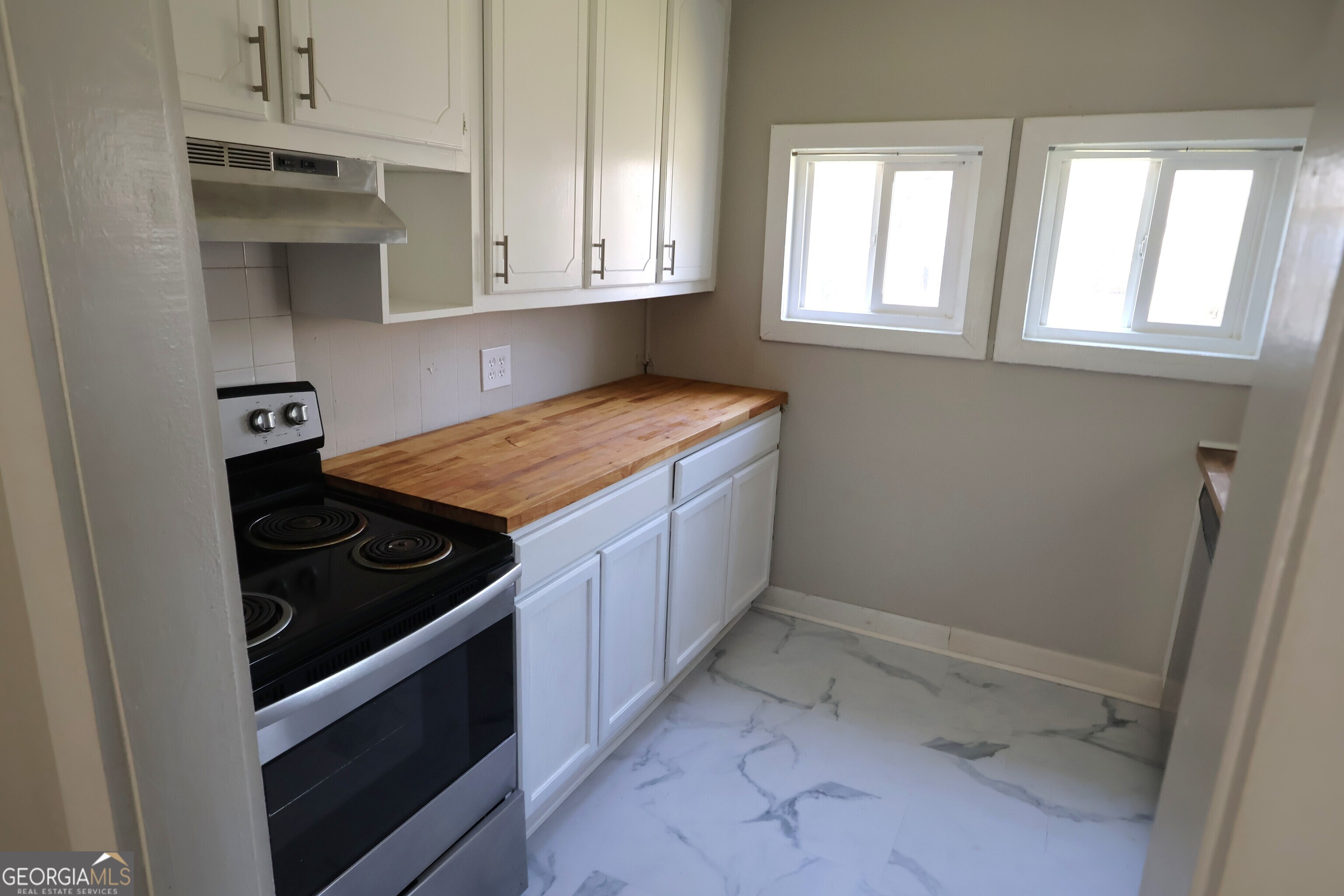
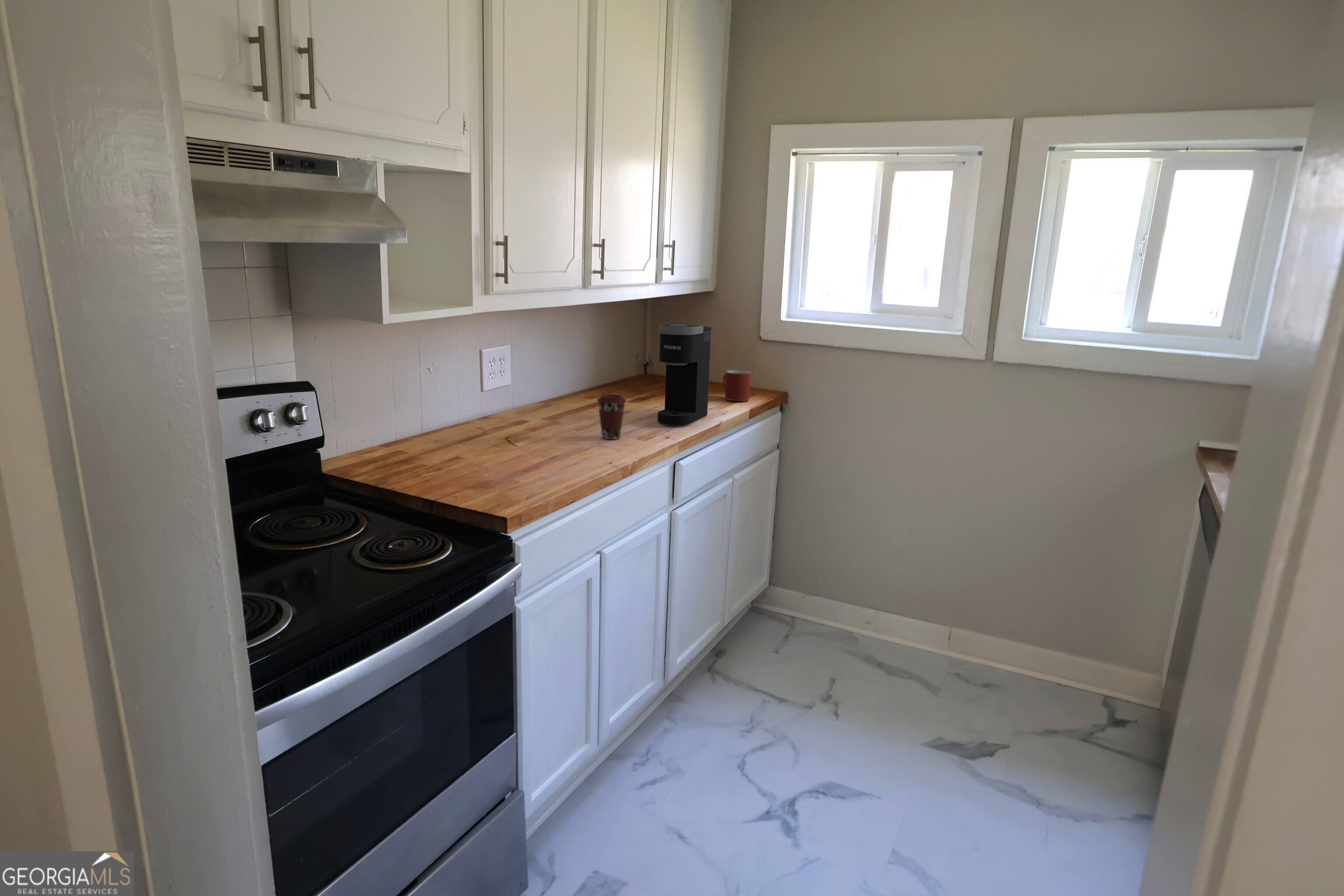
+ coffee cup (611, 416)
+ mug (734, 385)
+ coffee maker (684, 372)
